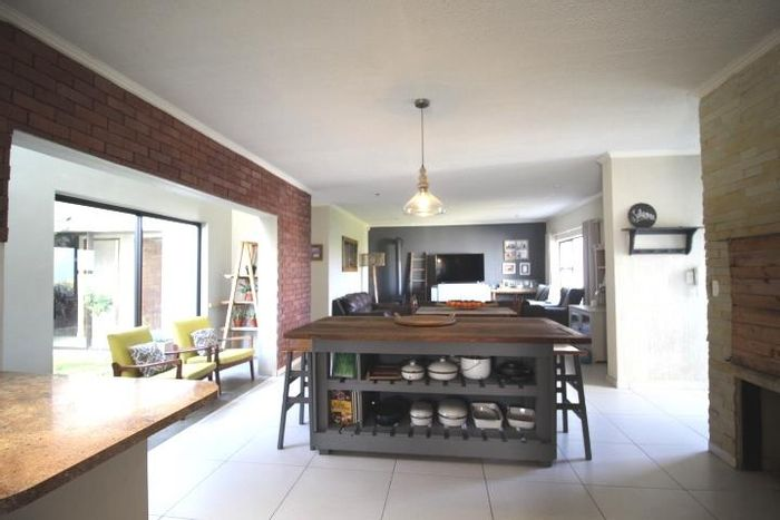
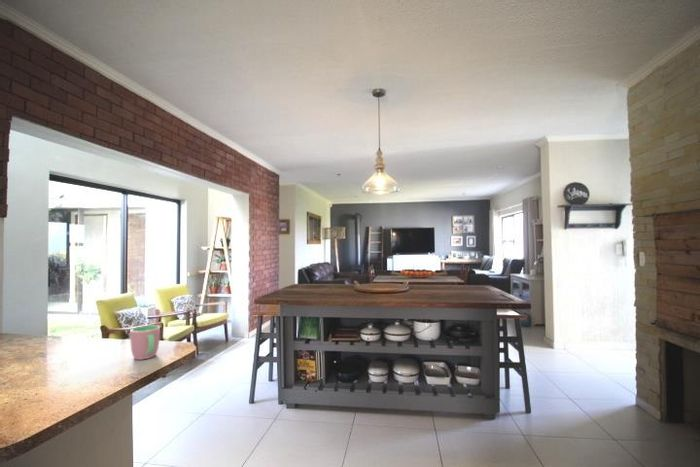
+ cup (146, 343)
